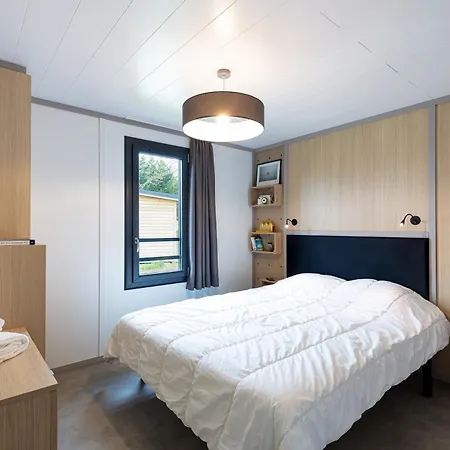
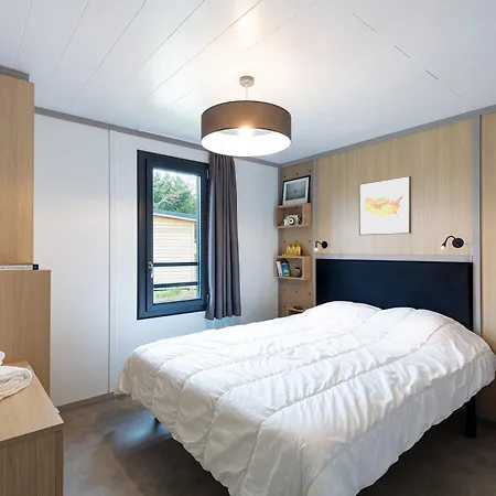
+ wall art (384, 207)
